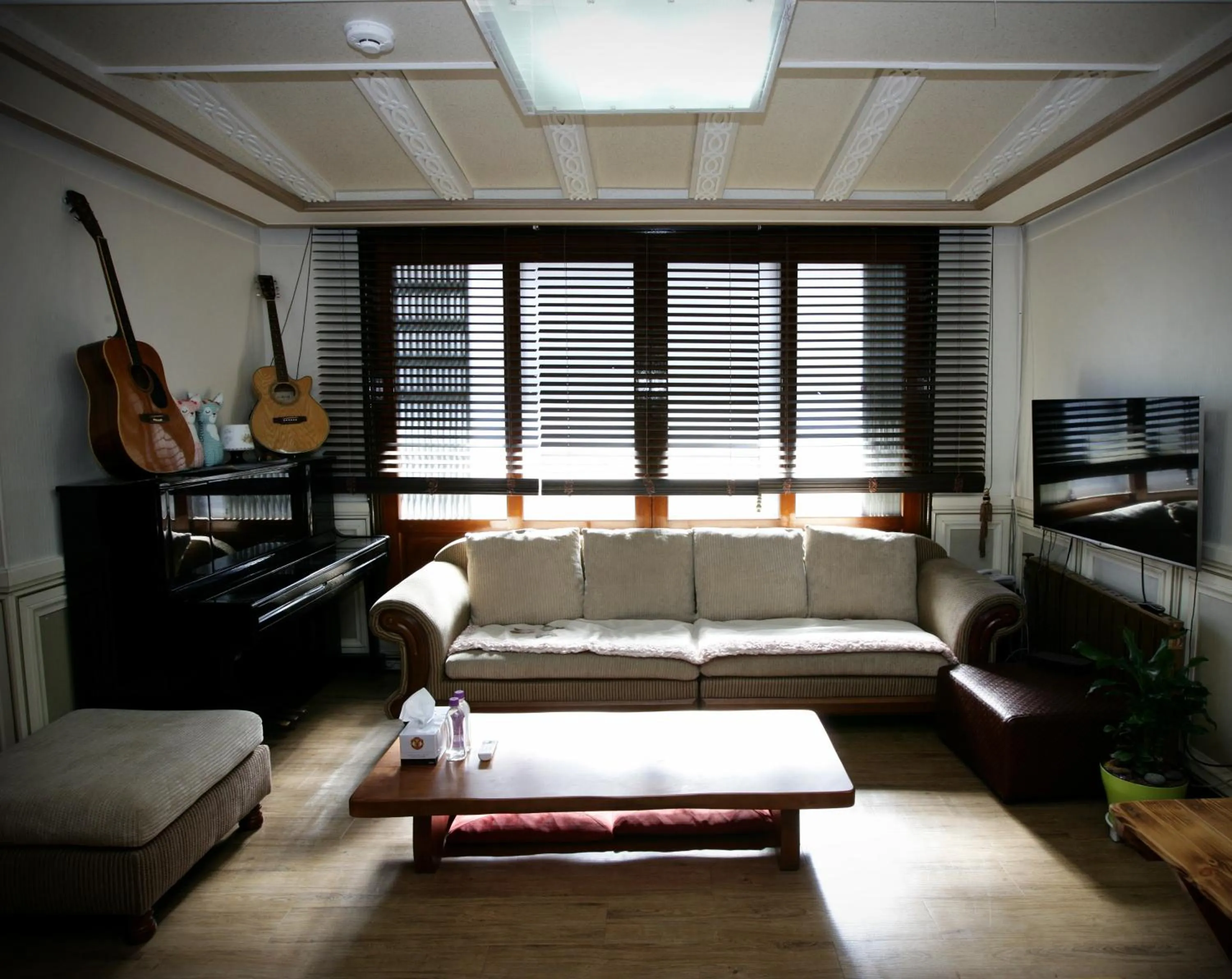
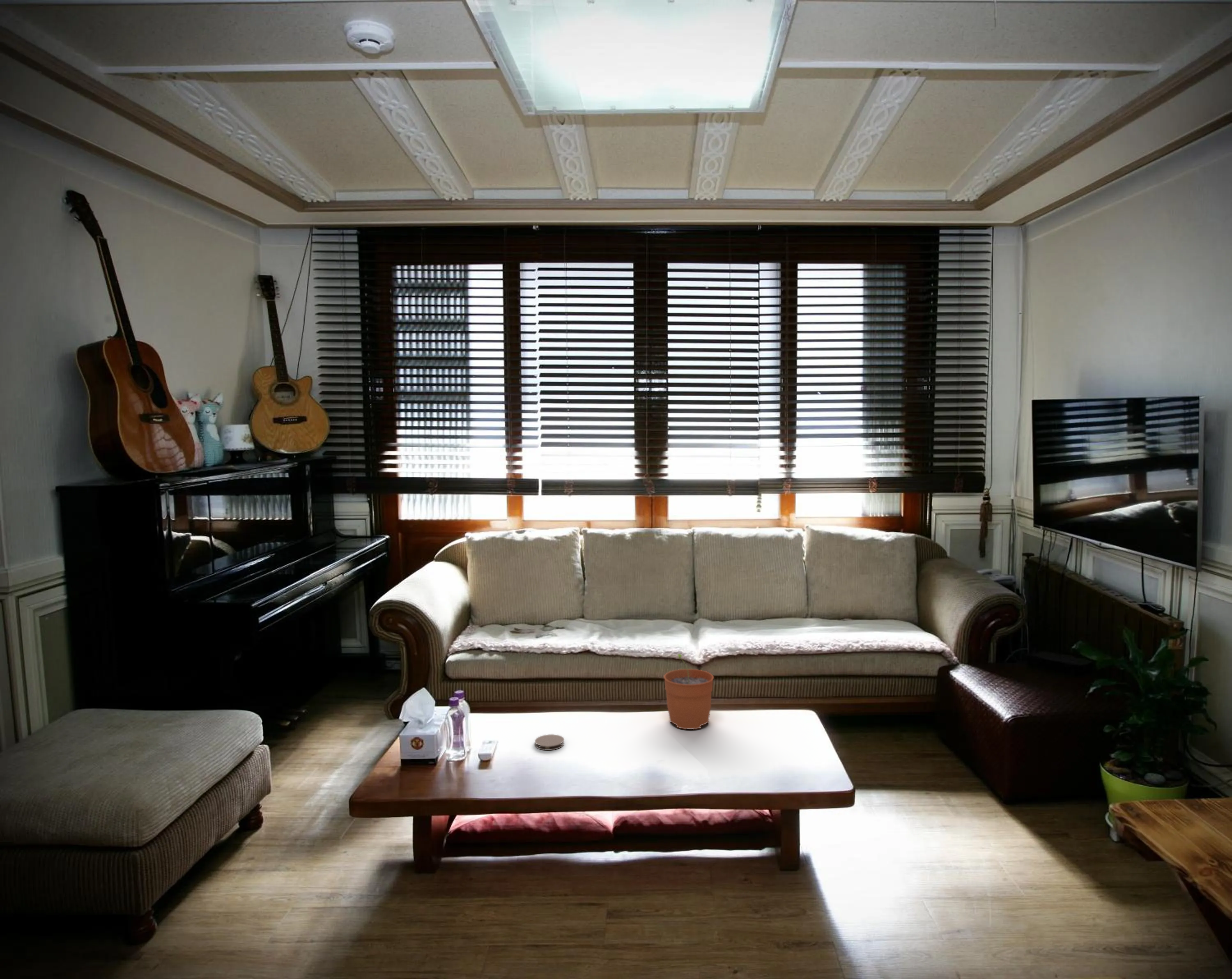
+ plant pot (689, 687)
+ coaster (549, 742)
